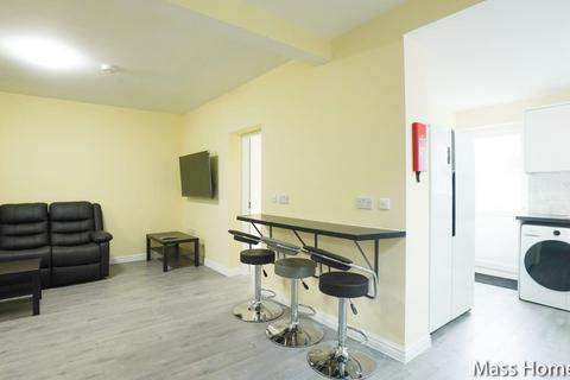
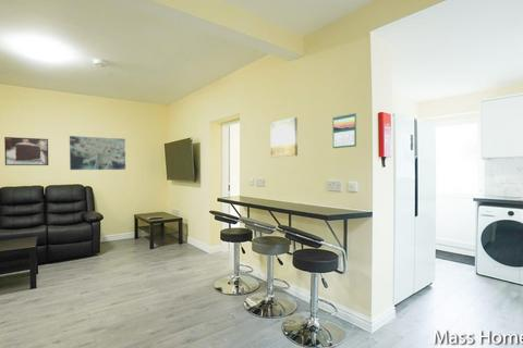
+ wall art (283, 138)
+ calendar (343, 130)
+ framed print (27, 151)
+ wall art (98, 153)
